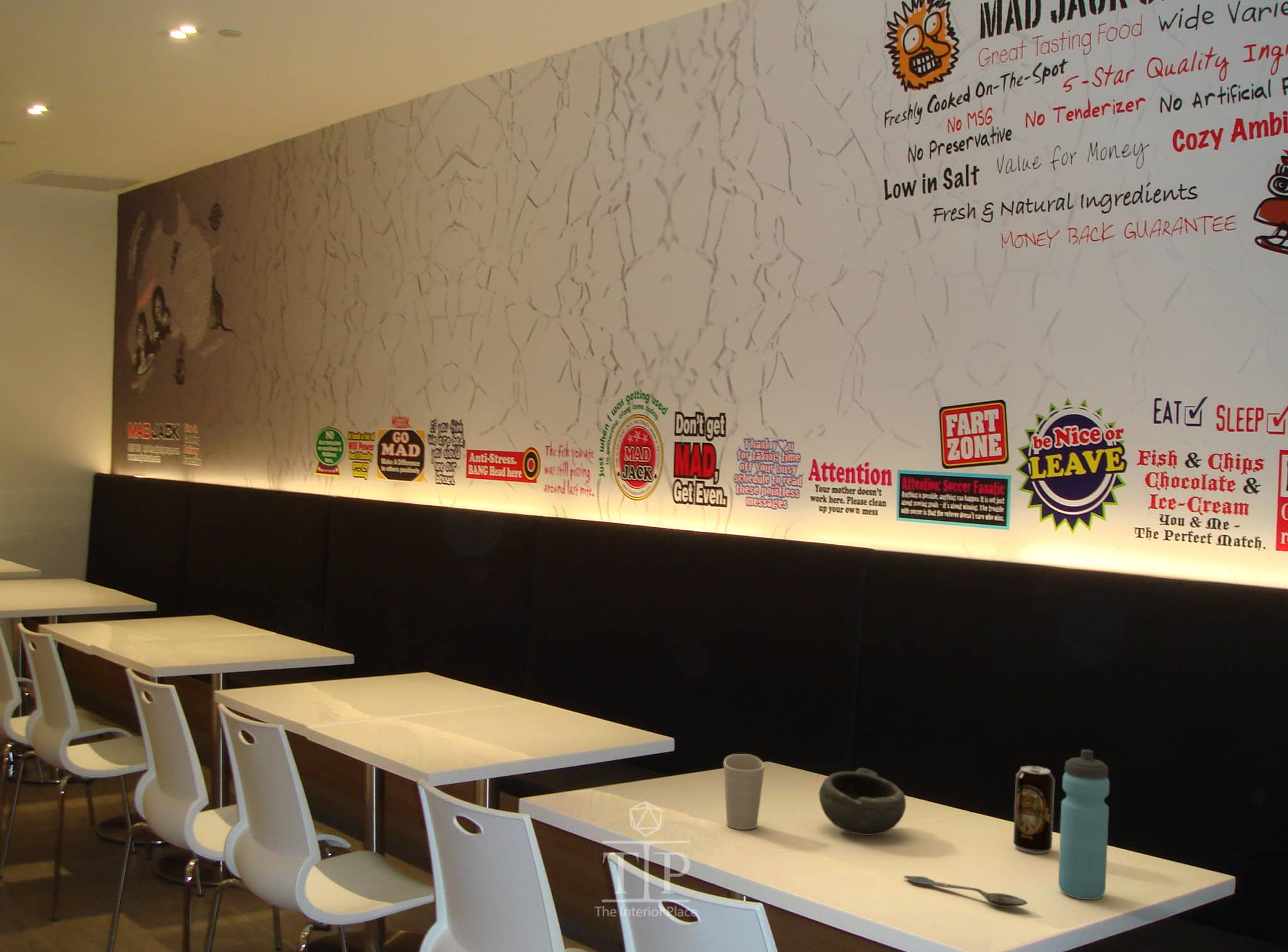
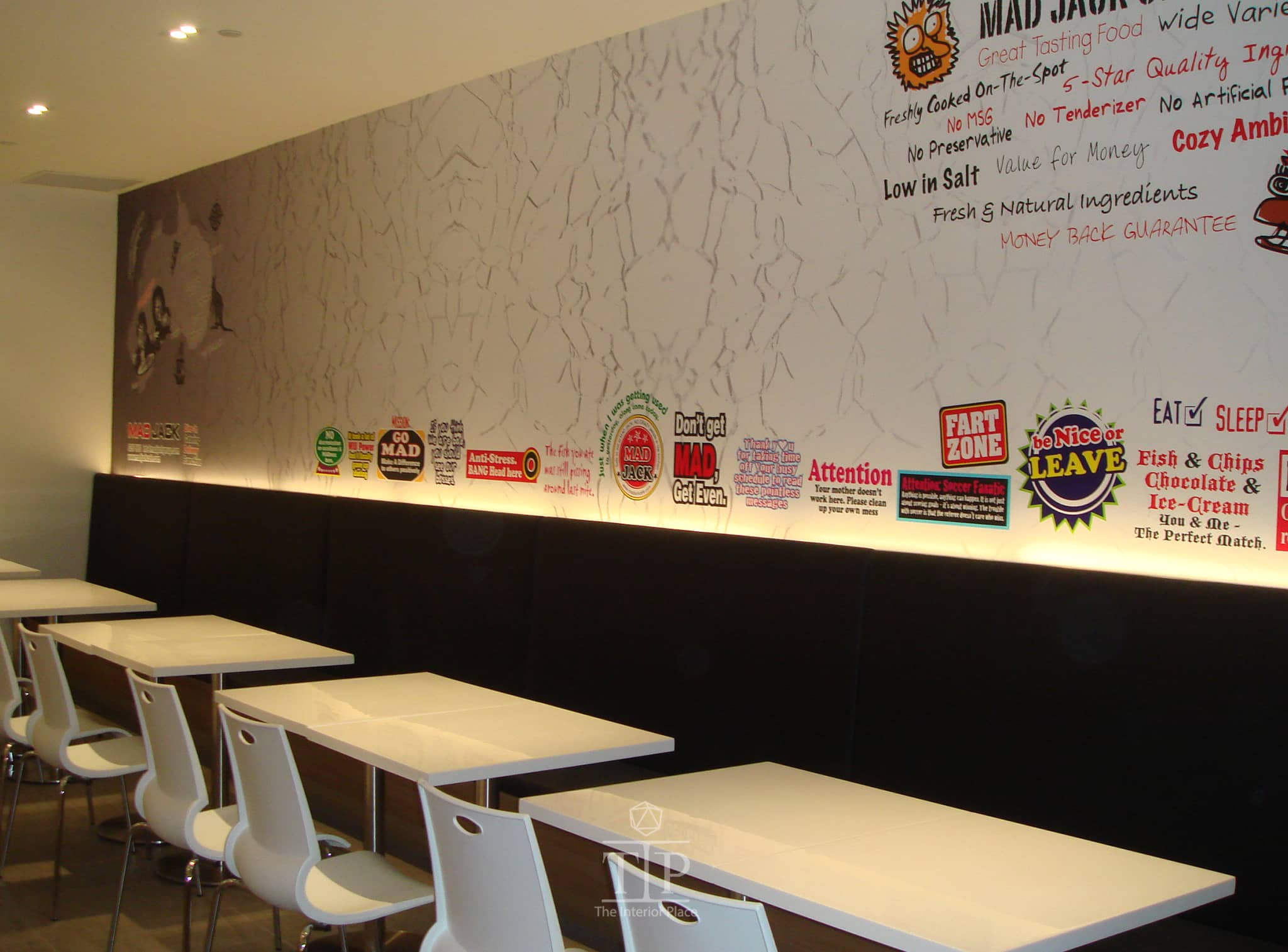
- bowl (865, 804)
- spoon (963, 888)
- beverage can (1034, 809)
- cup (743, 792)
- water bottle (1084, 821)
